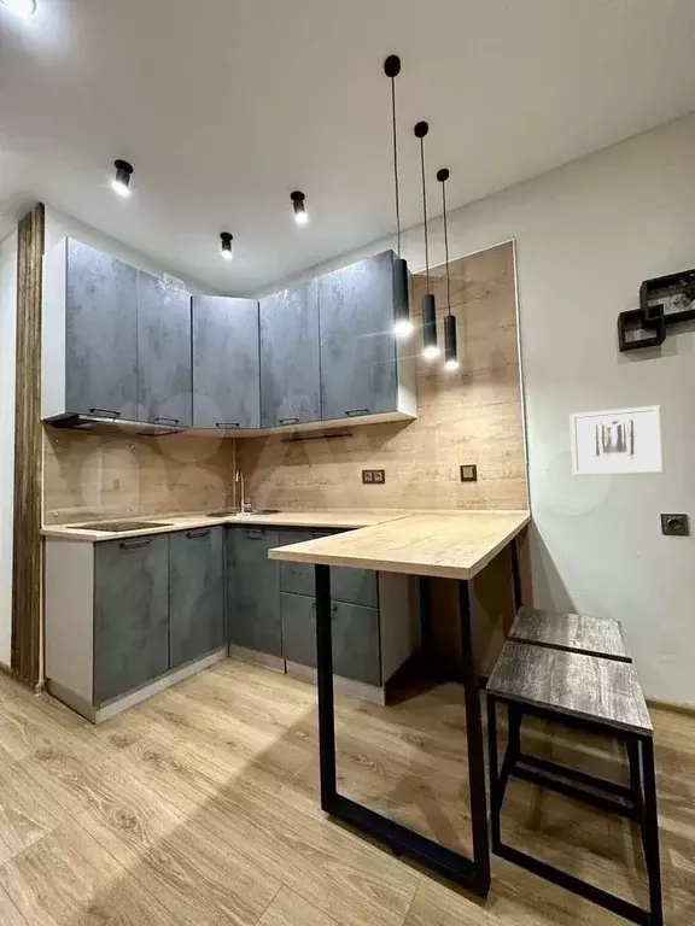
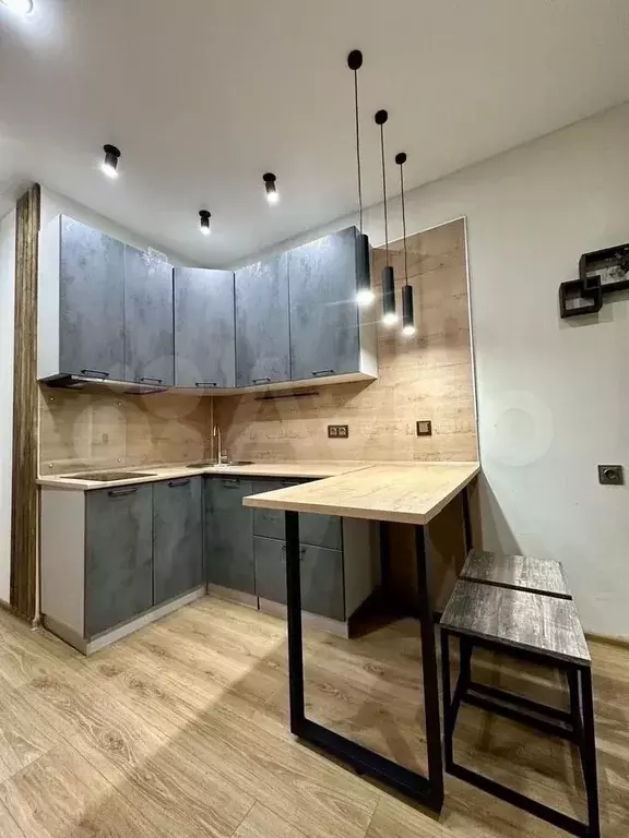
- wall art (614, 441)
